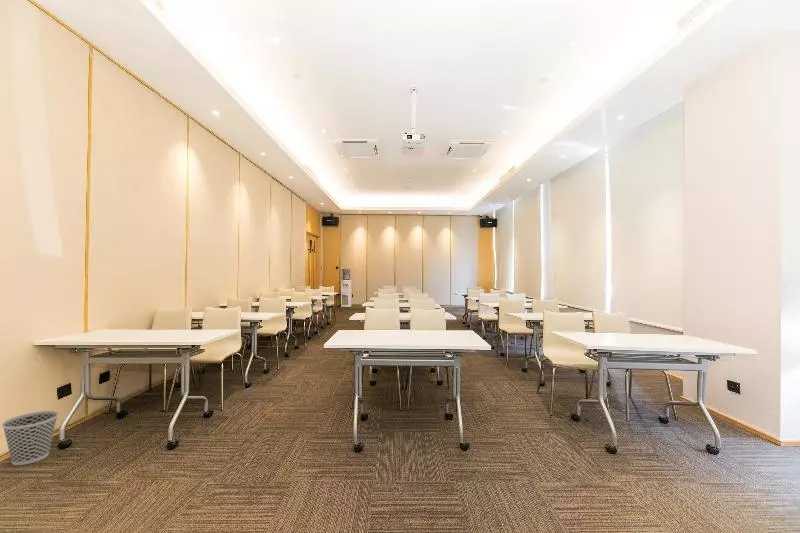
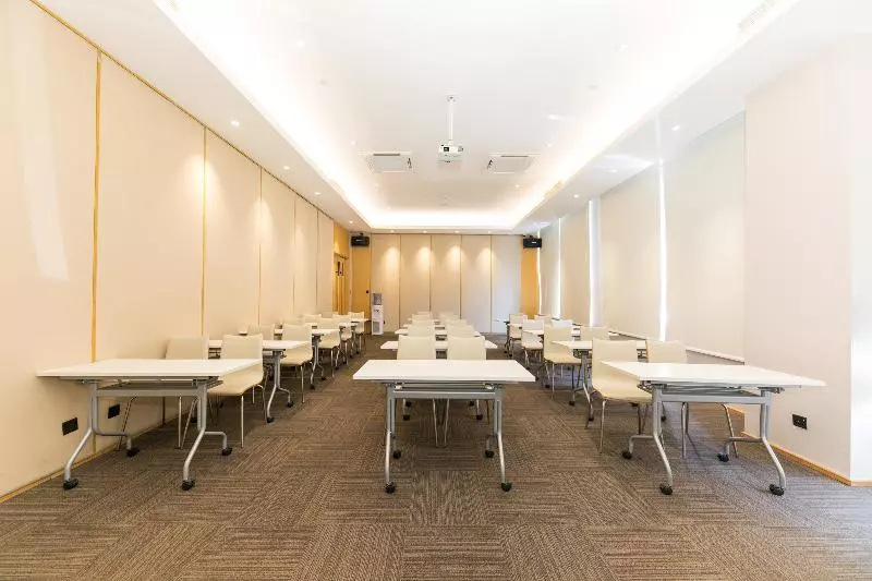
- wastebasket (30, 438)
